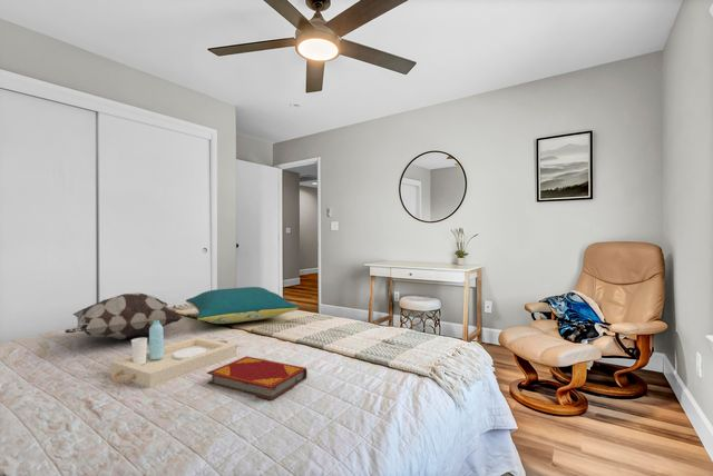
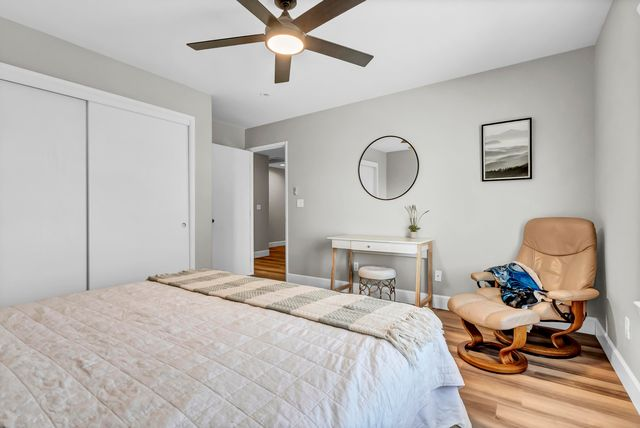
- decorative pillow (125, 316)
- serving tray (177, 343)
- hardback book (257, 375)
- pillow (240, 304)
